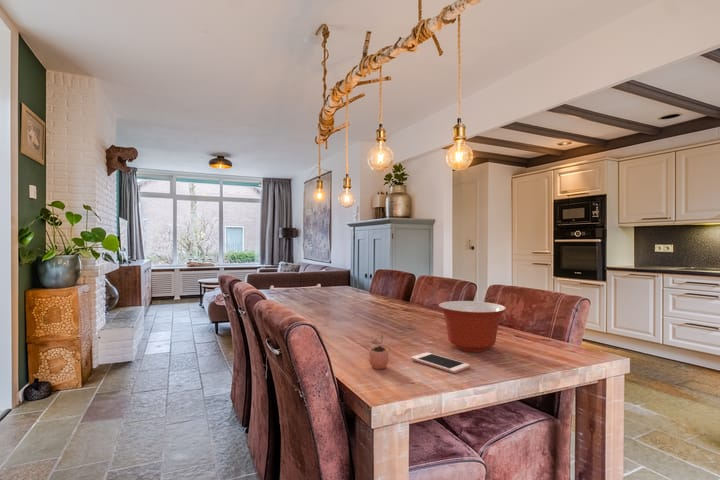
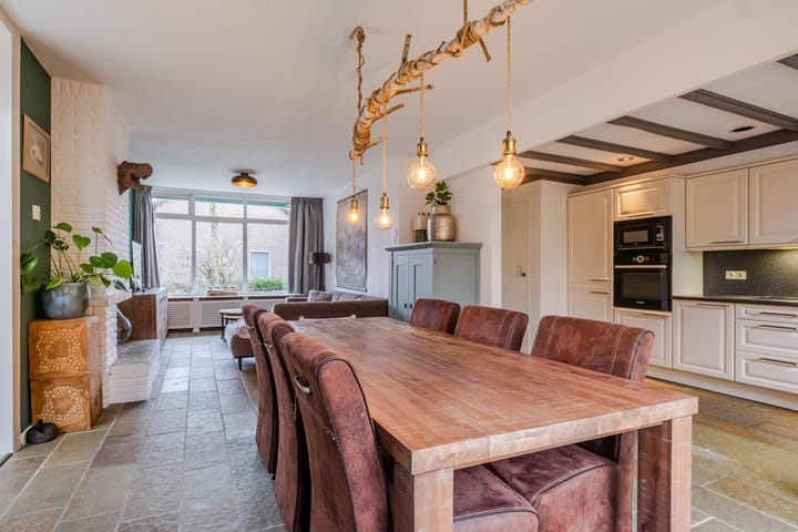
- mixing bowl (471, 326)
- cell phone (439, 362)
- cocoa (377, 349)
